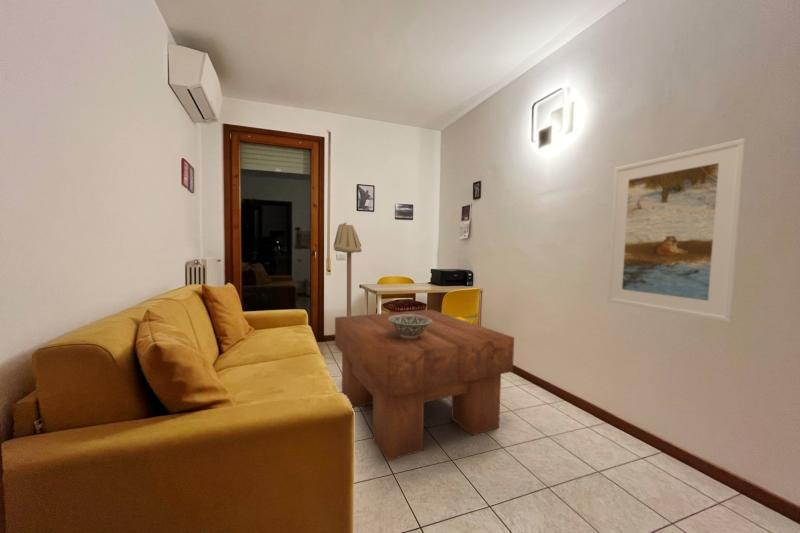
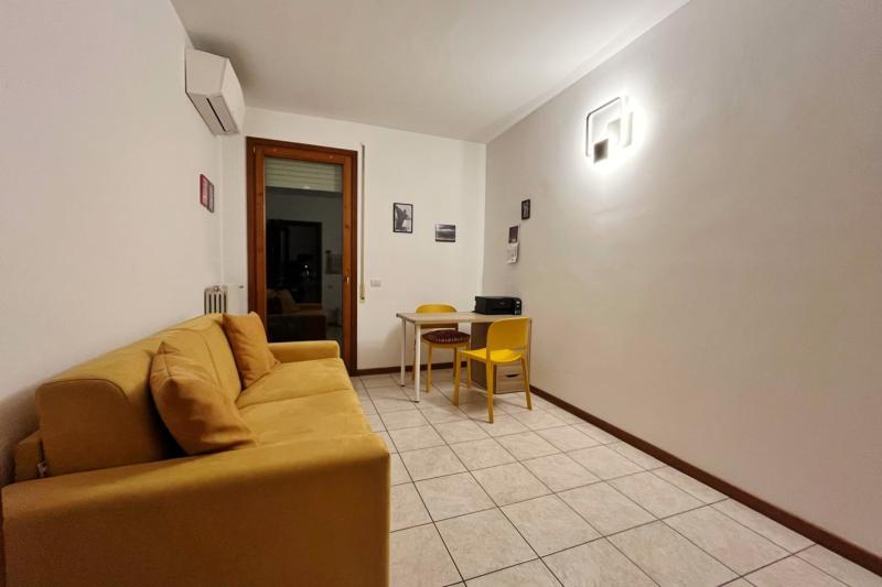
- decorative bowl (409, 326)
- coffee table (414, 368)
- floor lamp (347, 285)
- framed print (665, 234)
